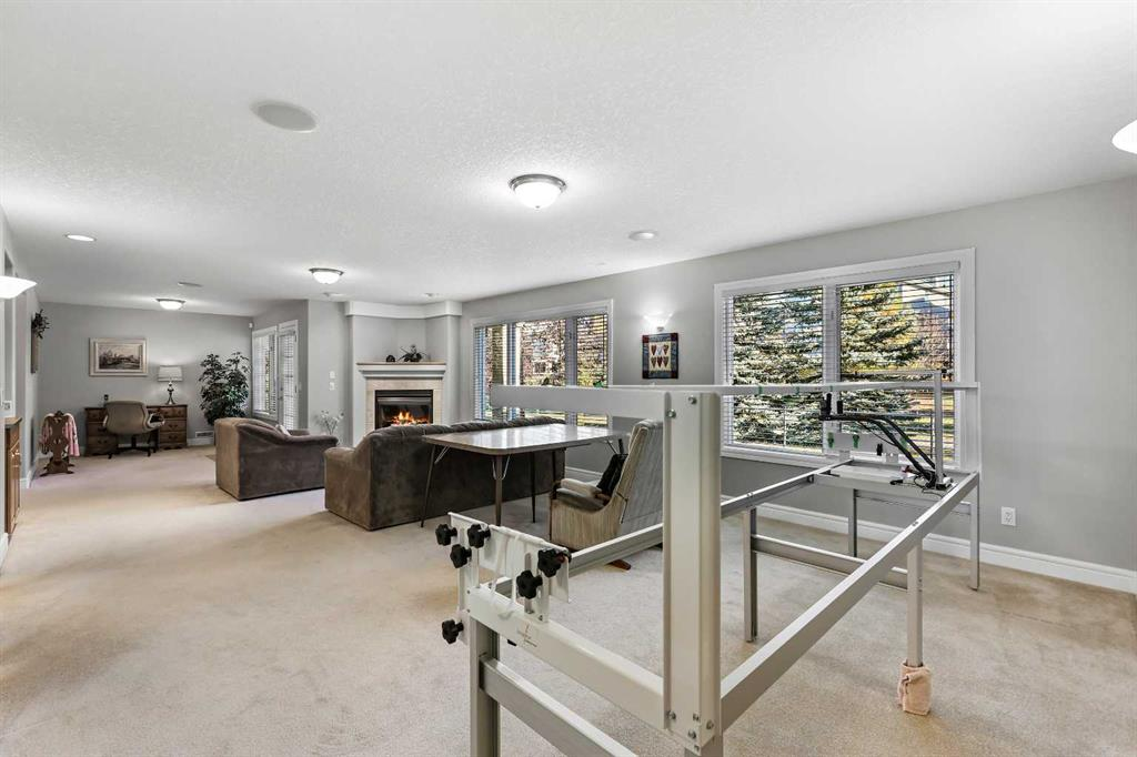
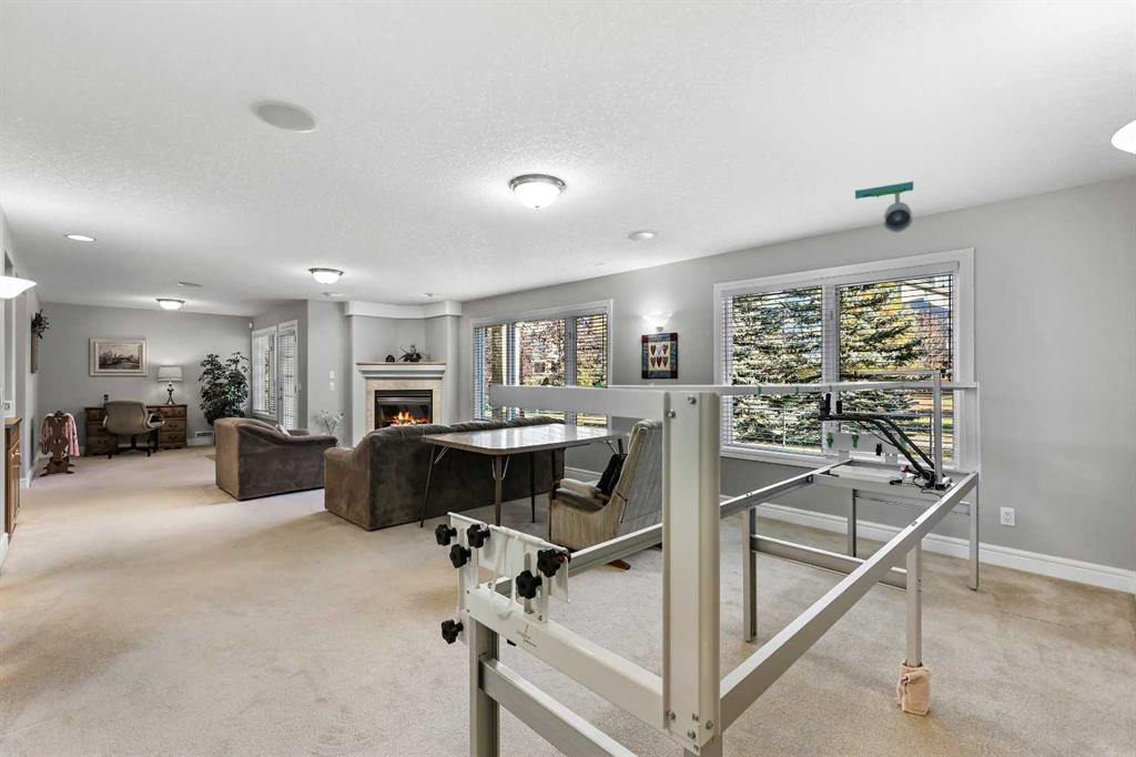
+ ceiling light fixture (885, 211)
